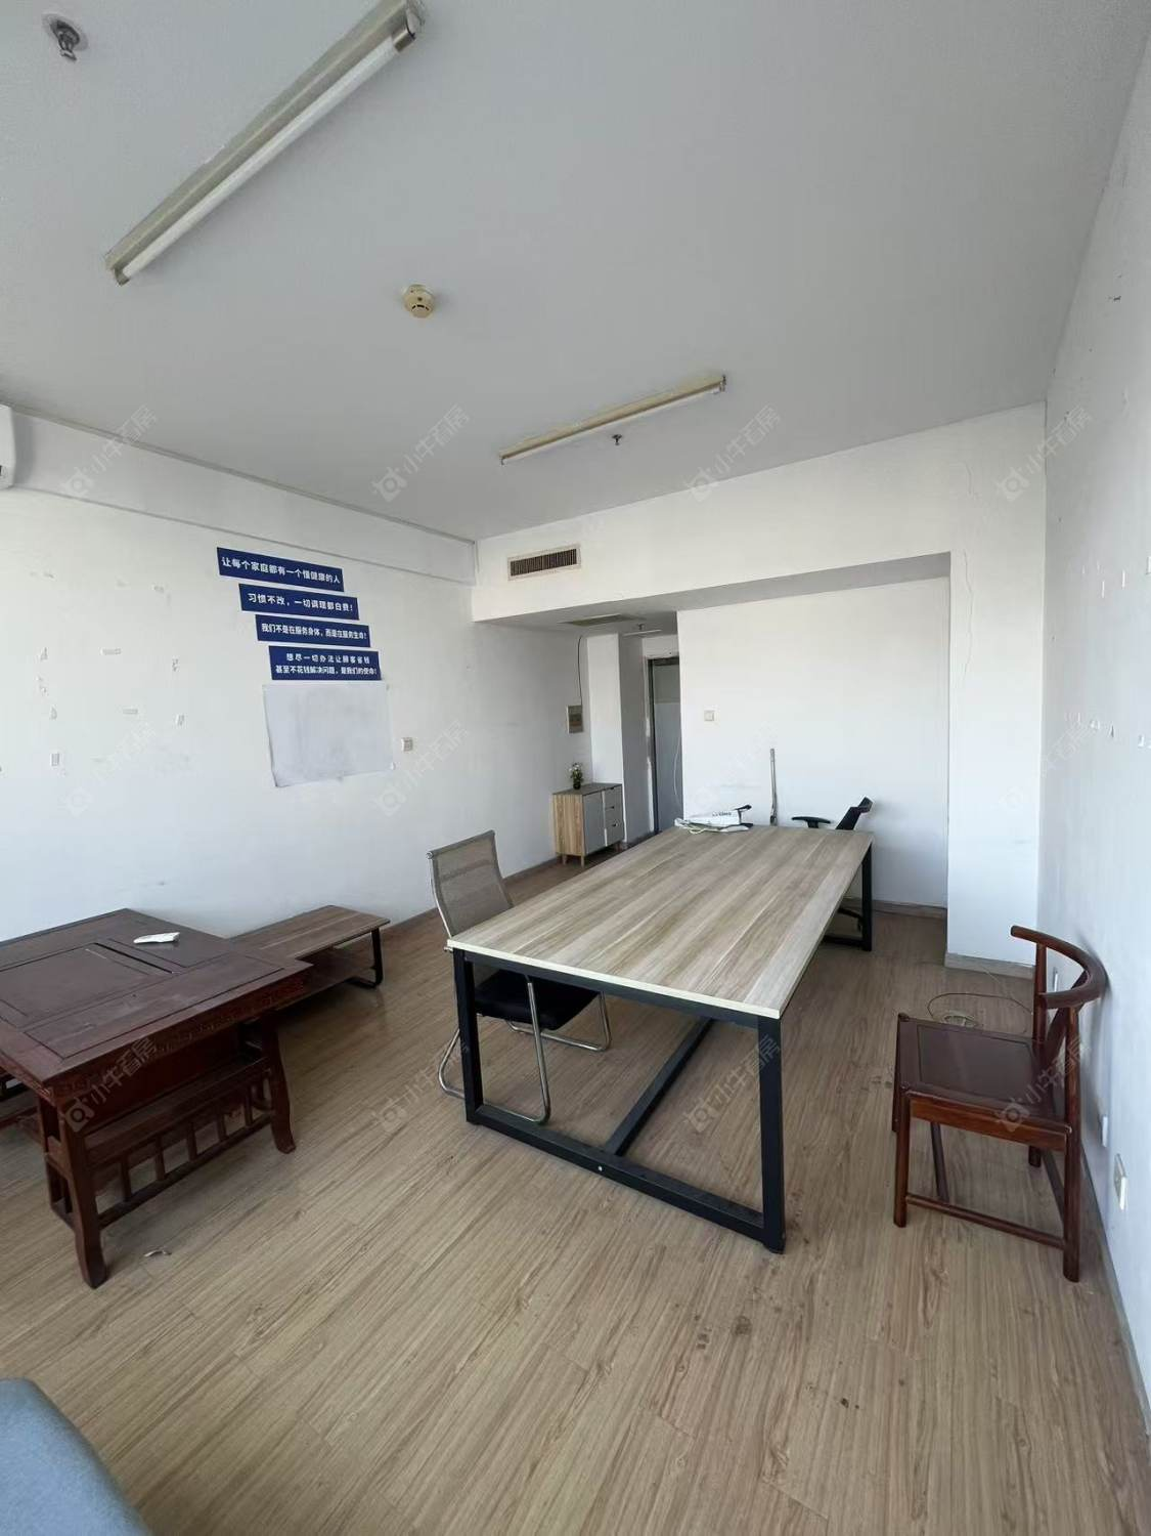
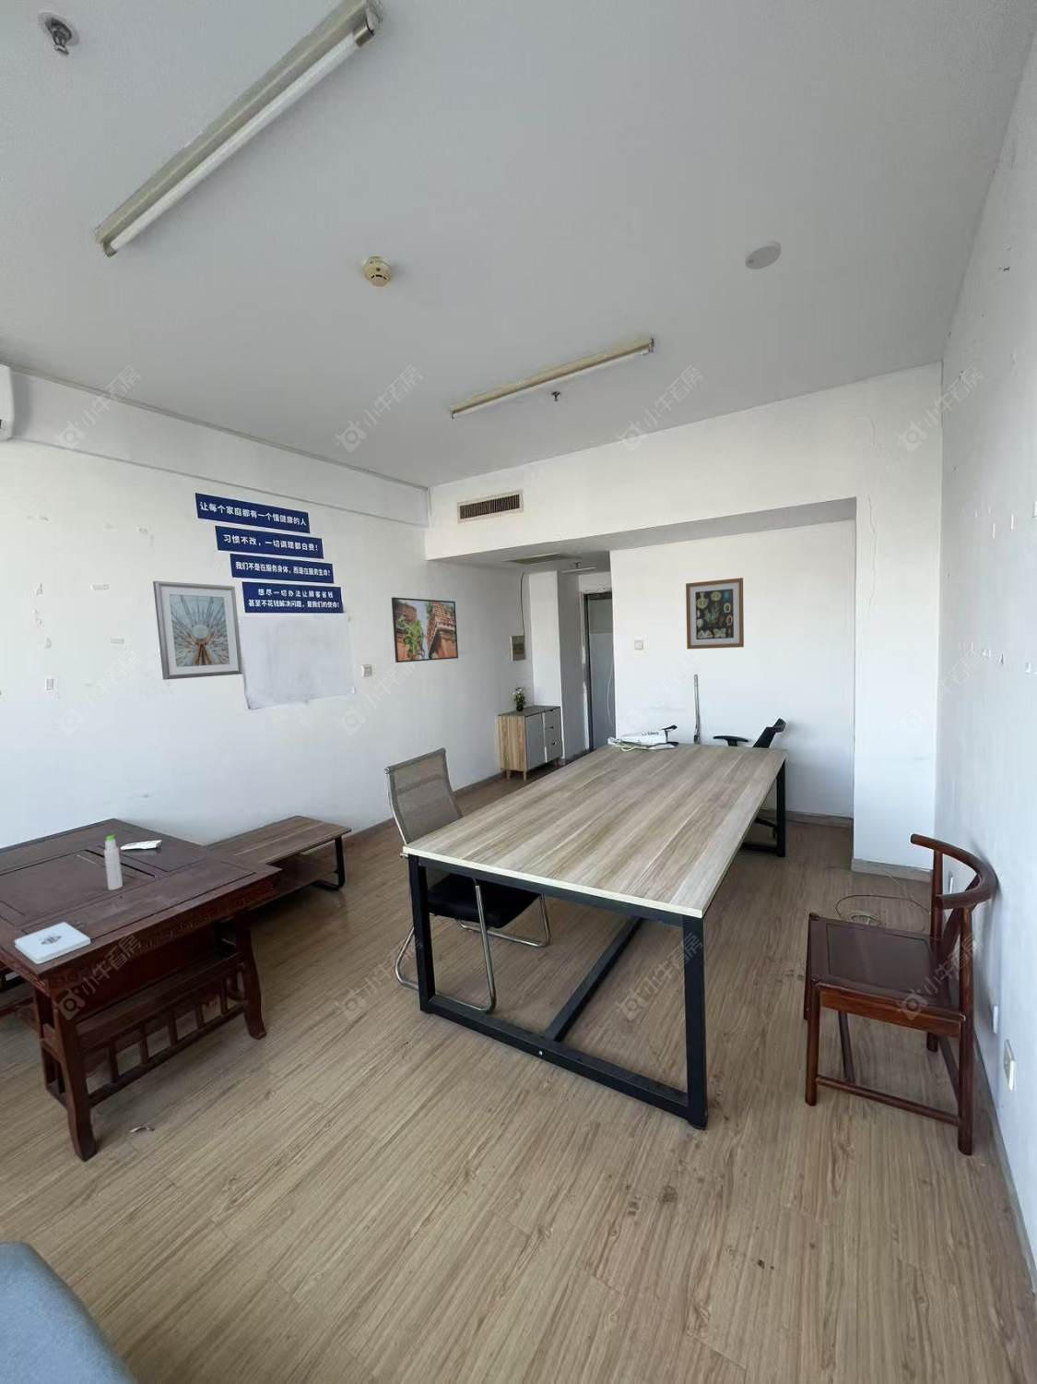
+ picture frame (200, 630)
+ bottle (112, 862)
+ wall art (713, 615)
+ notepad (51, 942)
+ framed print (427, 629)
+ smoke detector (762, 255)
